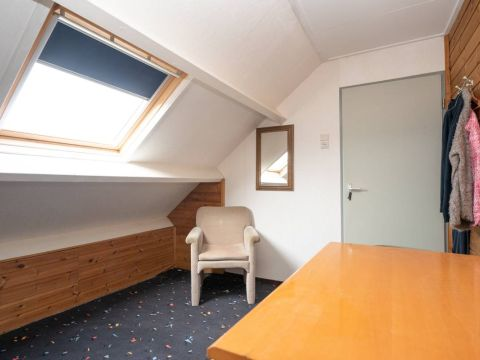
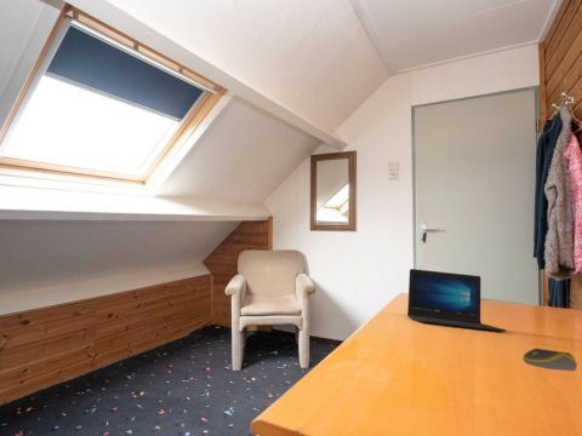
+ laptop (452, 297)
+ computer mouse (549, 356)
